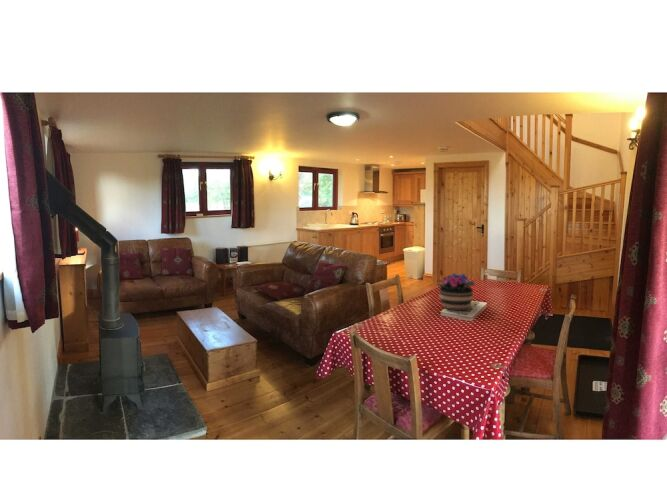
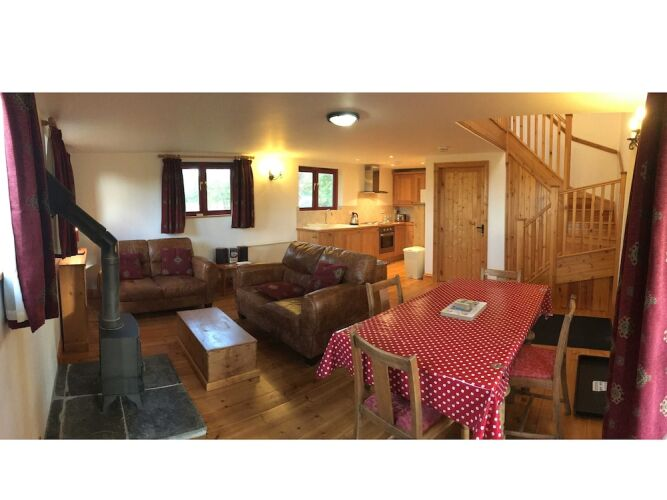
- potted flower (455, 290)
